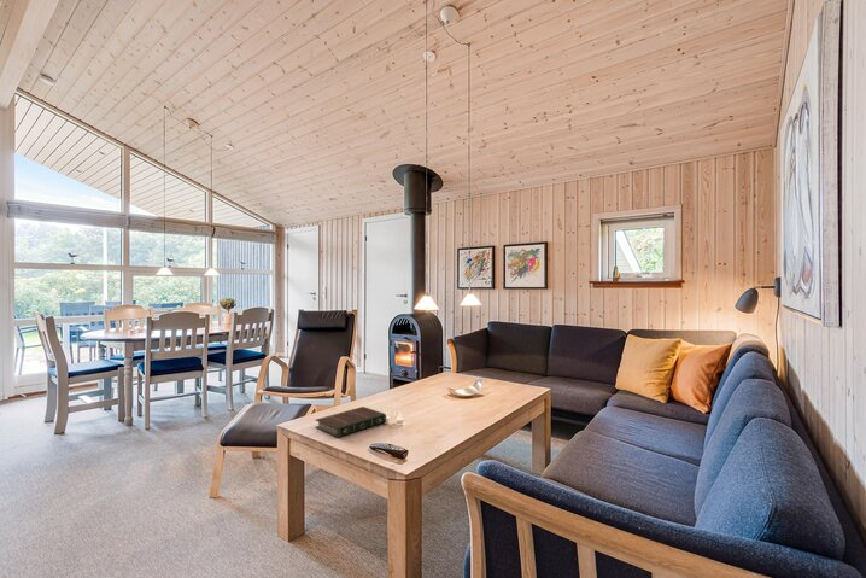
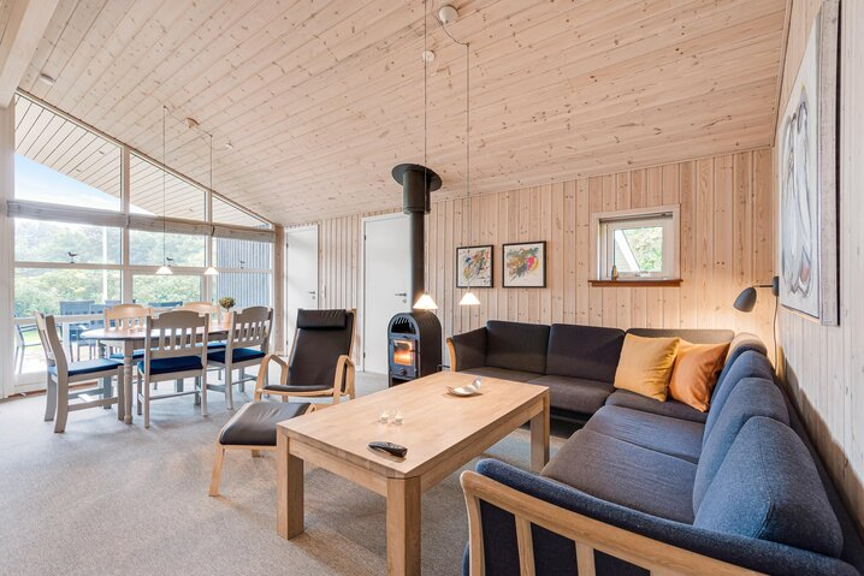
- book (351, 420)
